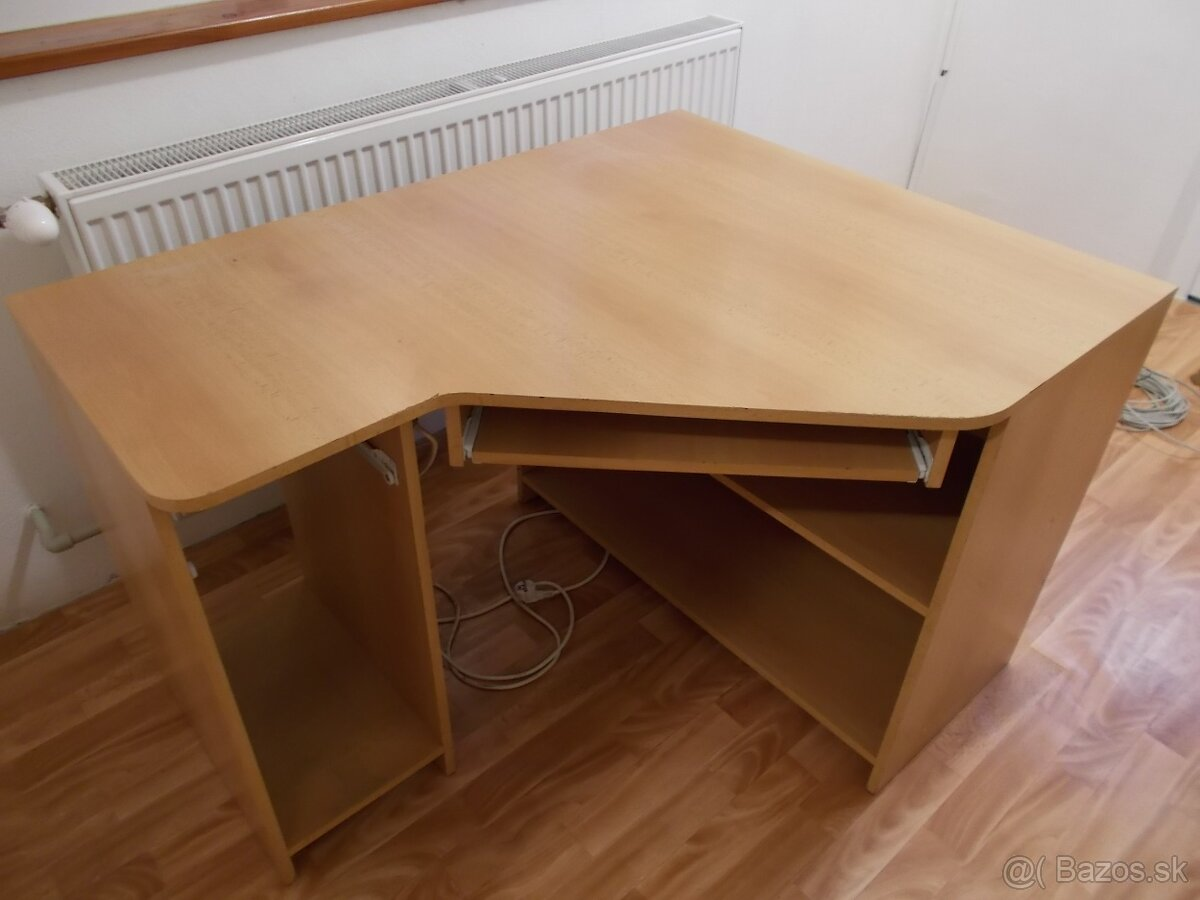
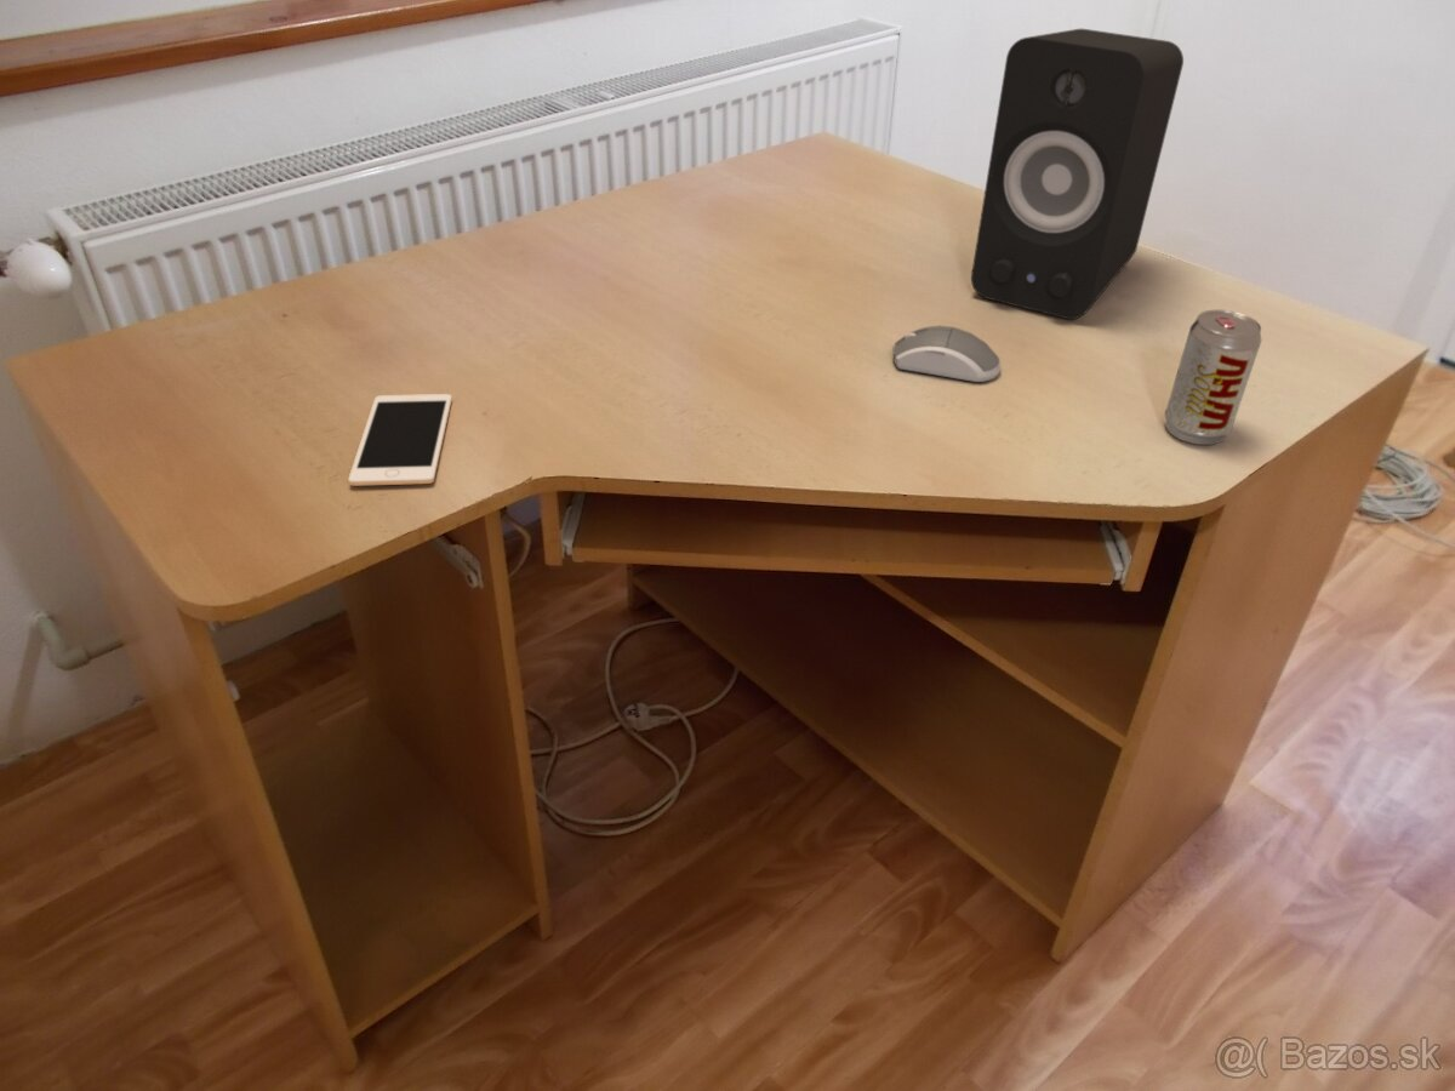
+ beverage can (1211, 377)
+ speaker (1075, 162)
+ computer mouse (947, 347)
+ cell phone (403, 436)
